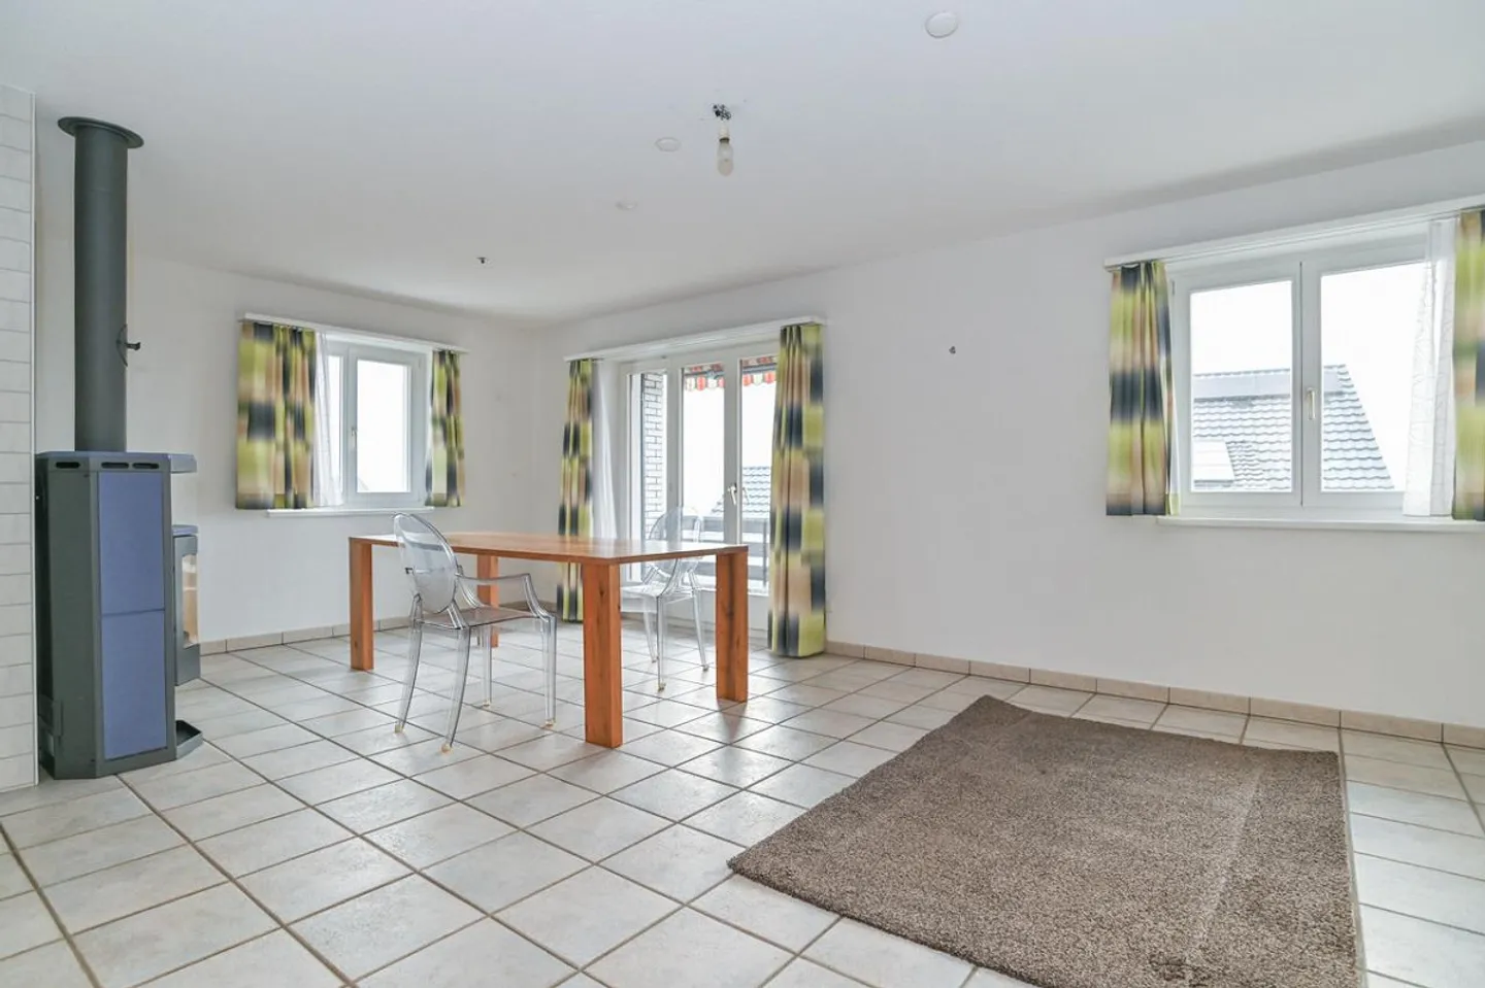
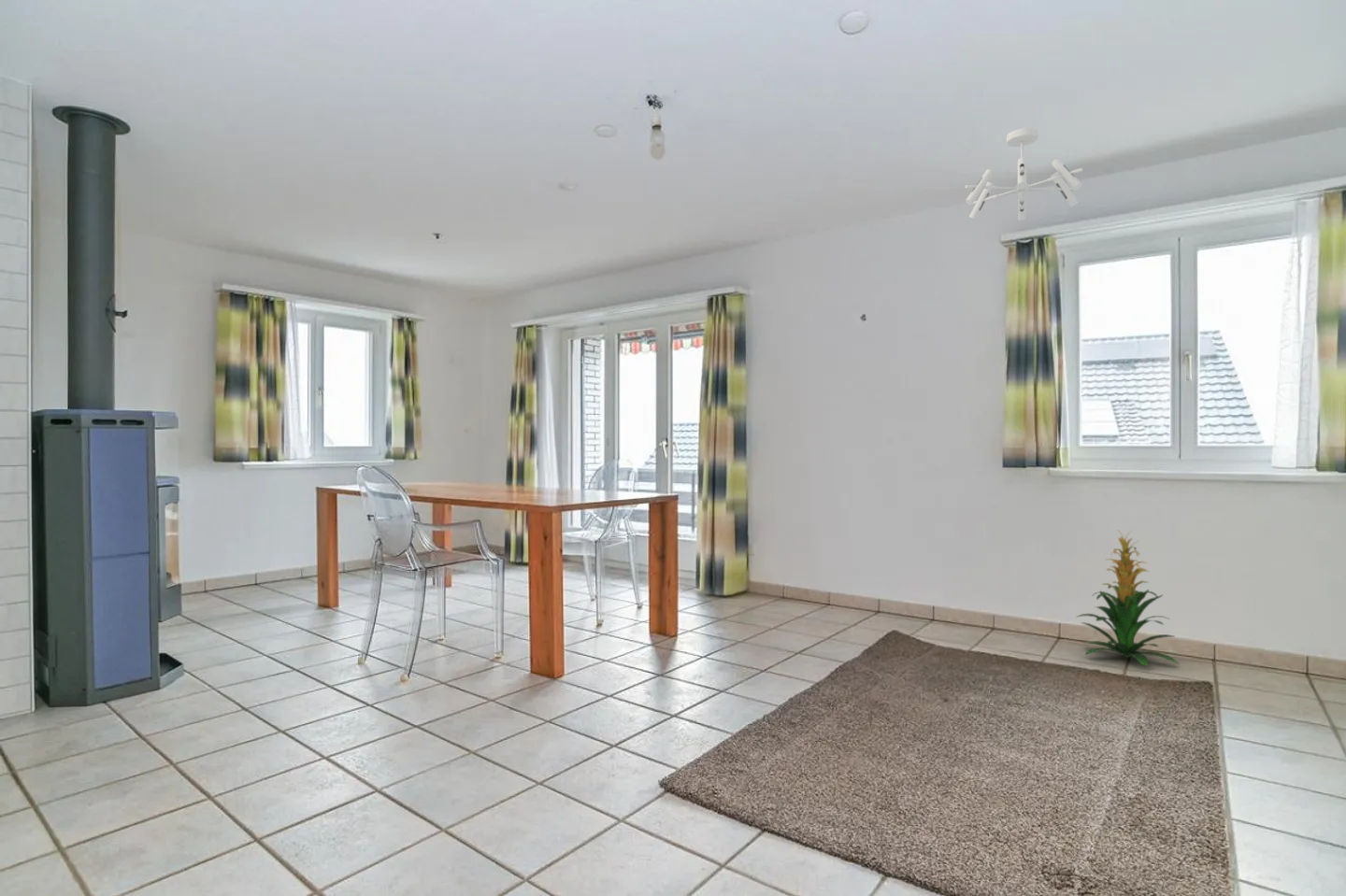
+ indoor plant (1126, 592)
+ ceiling light fixture (1022, 169)
